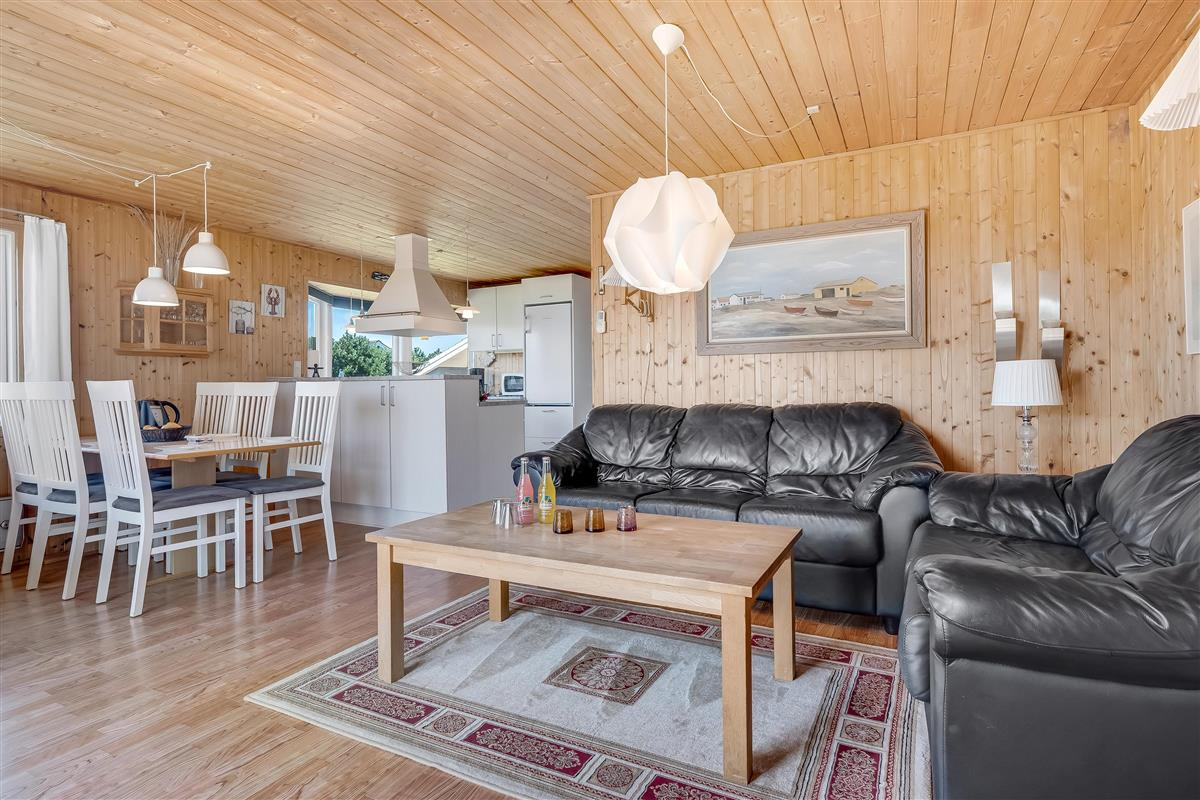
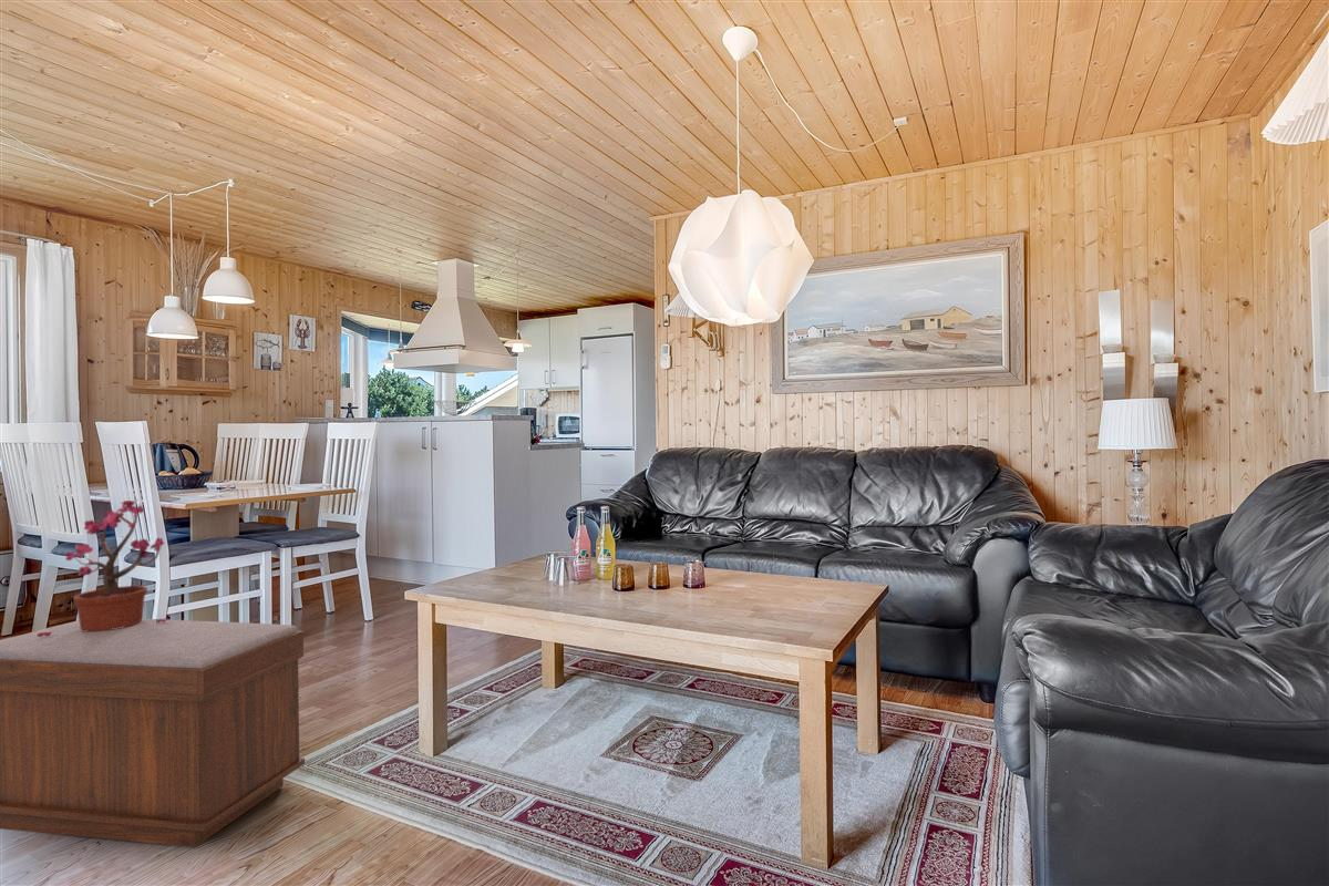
+ bench (138, 718)
+ potted plant (103, 564)
